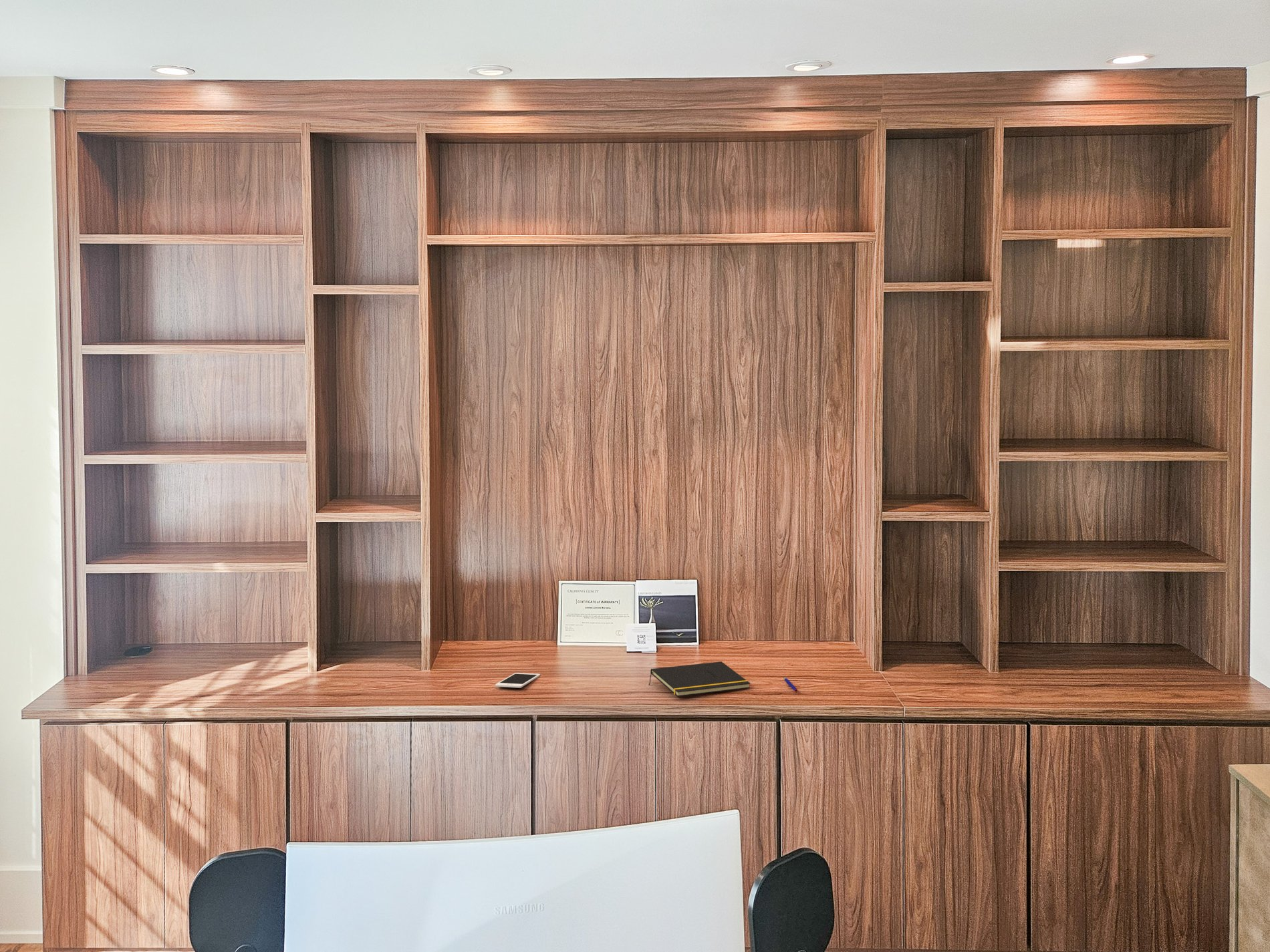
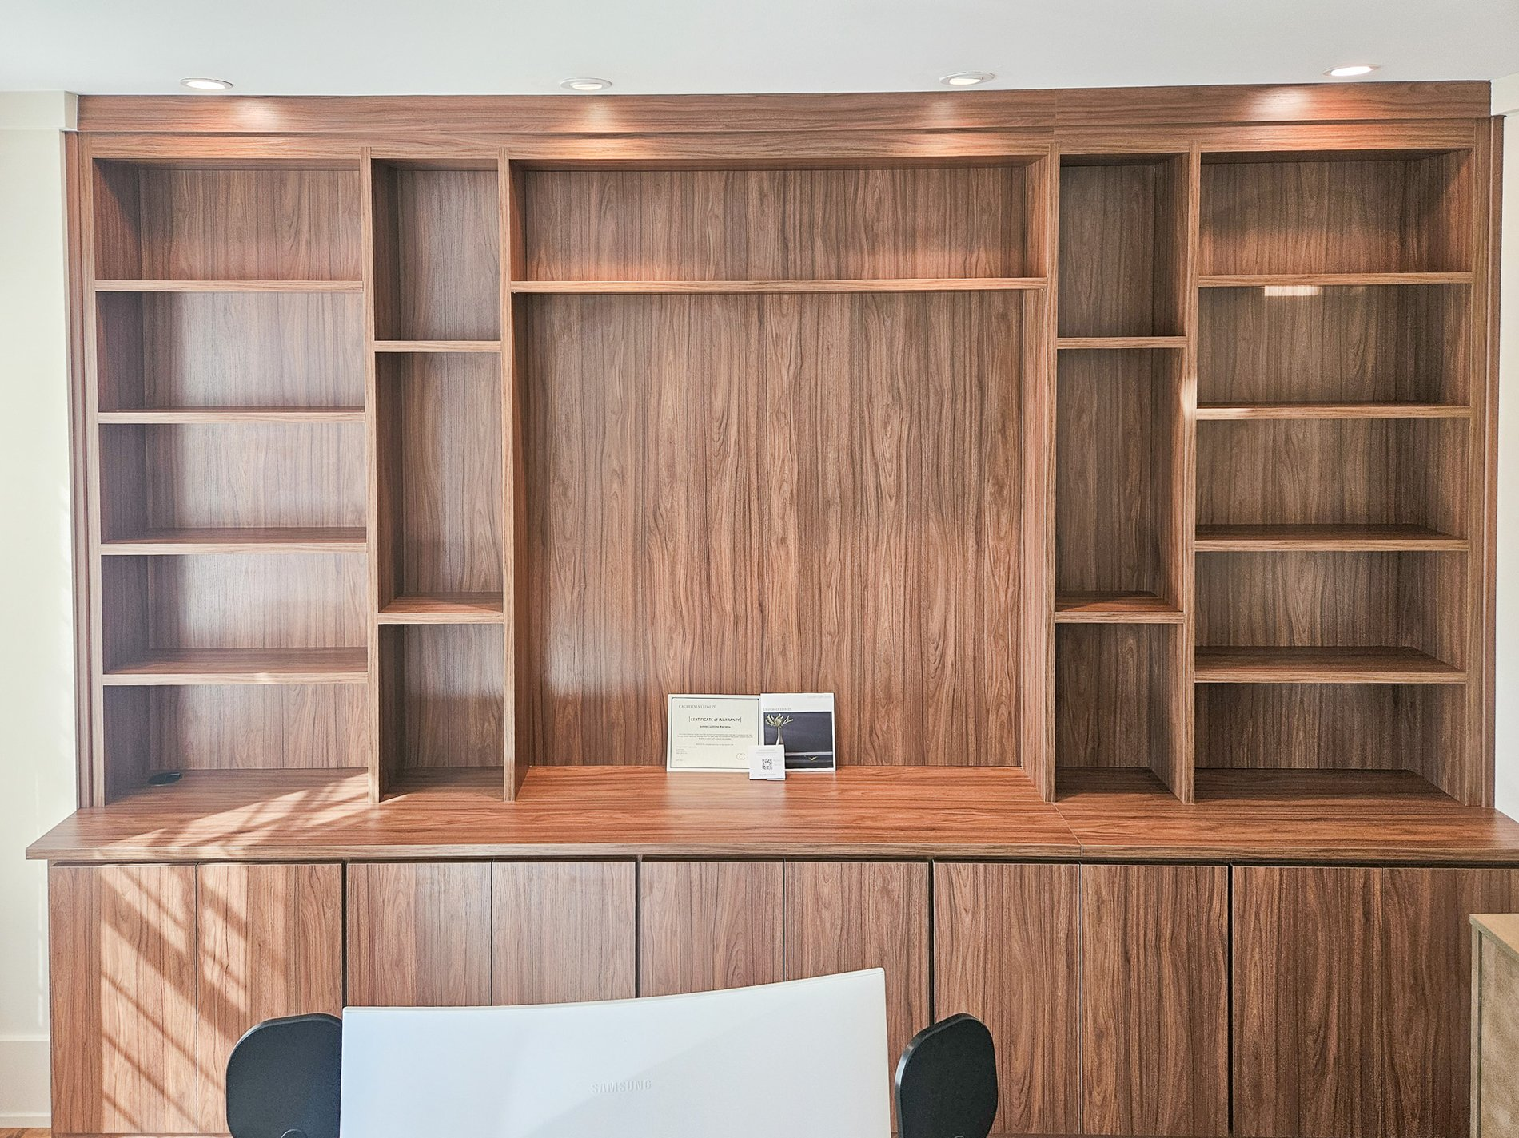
- cell phone (518, 680)
- pen (790, 684)
- notepad (700, 678)
